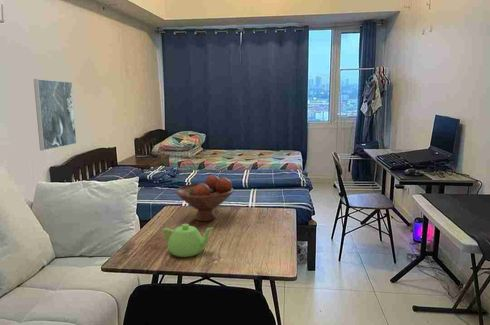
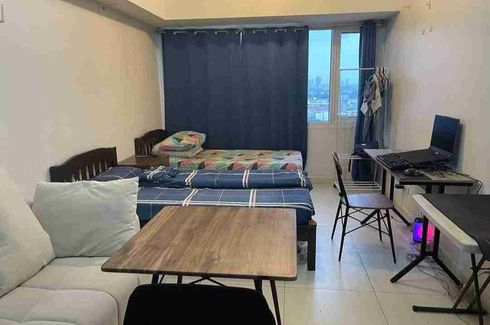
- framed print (56, 114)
- fruit bowl (205, 198)
- teapot (188, 238)
